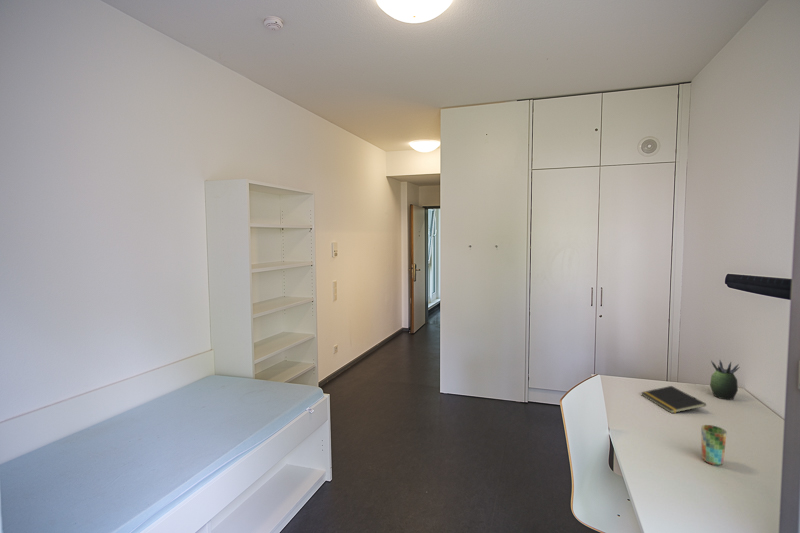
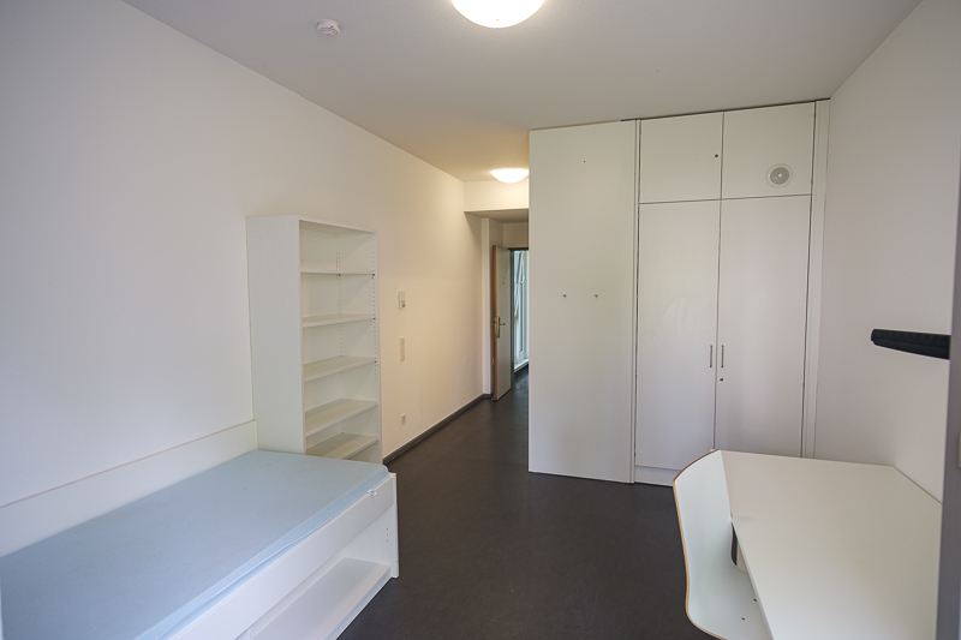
- notepad (671, 398)
- succulent plant (724, 379)
- cup (713, 445)
